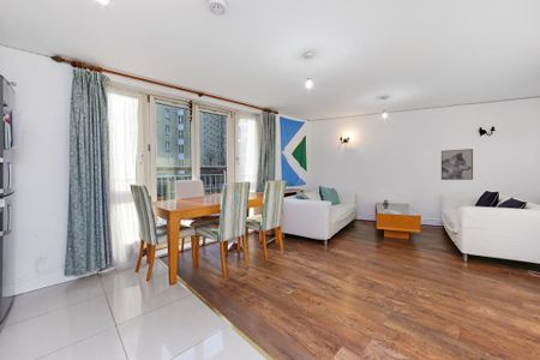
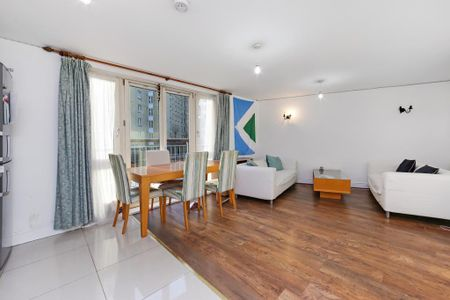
- wall art (456, 164)
